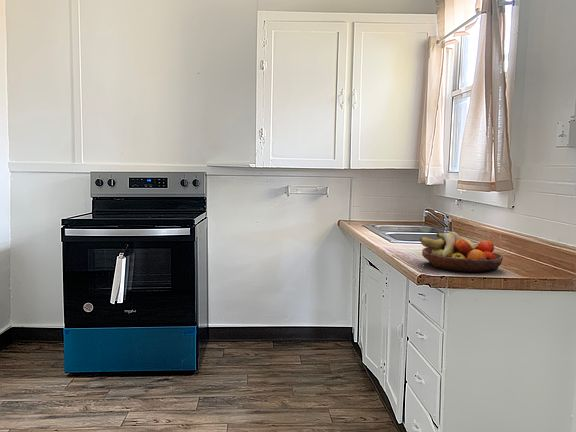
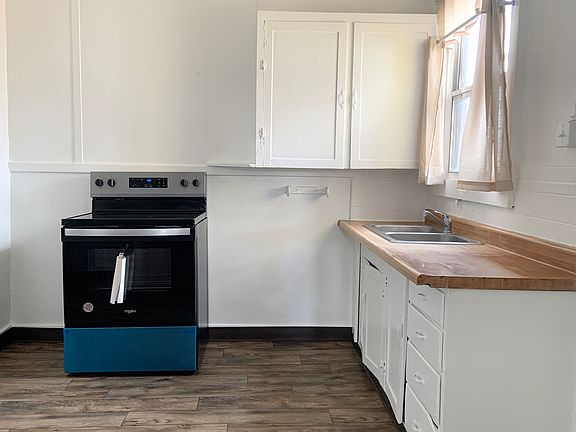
- fruit bowl (461, 249)
